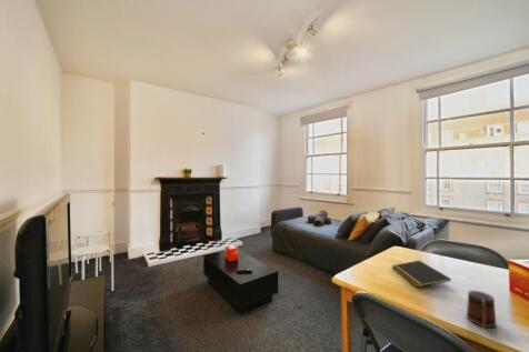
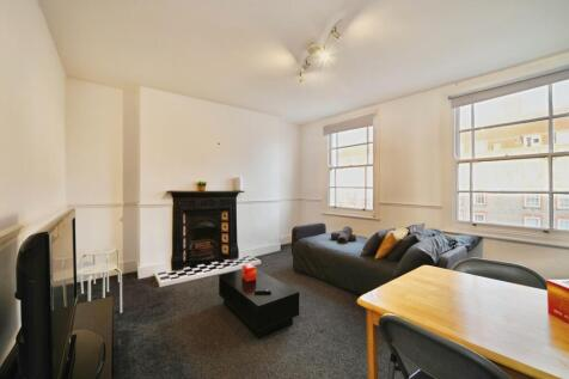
- notepad (418, 272)
- mug (481, 309)
